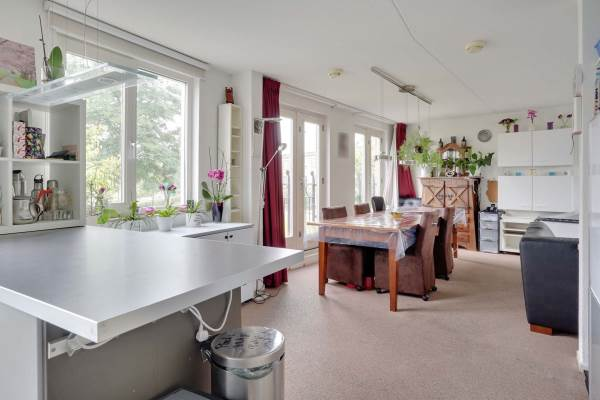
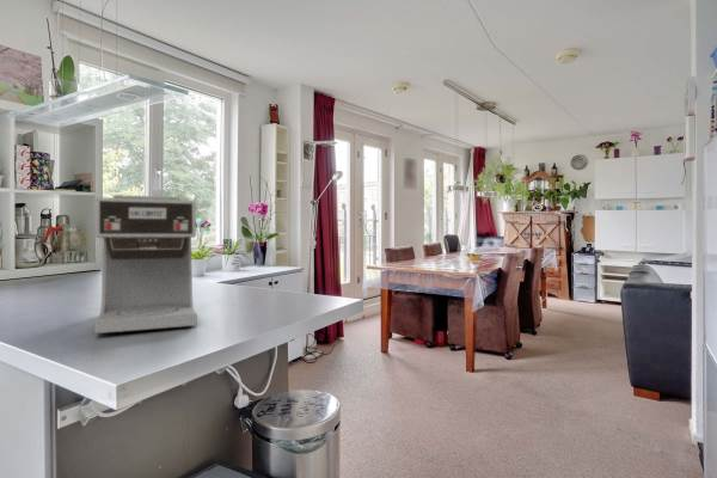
+ coffee maker (148, 259)
